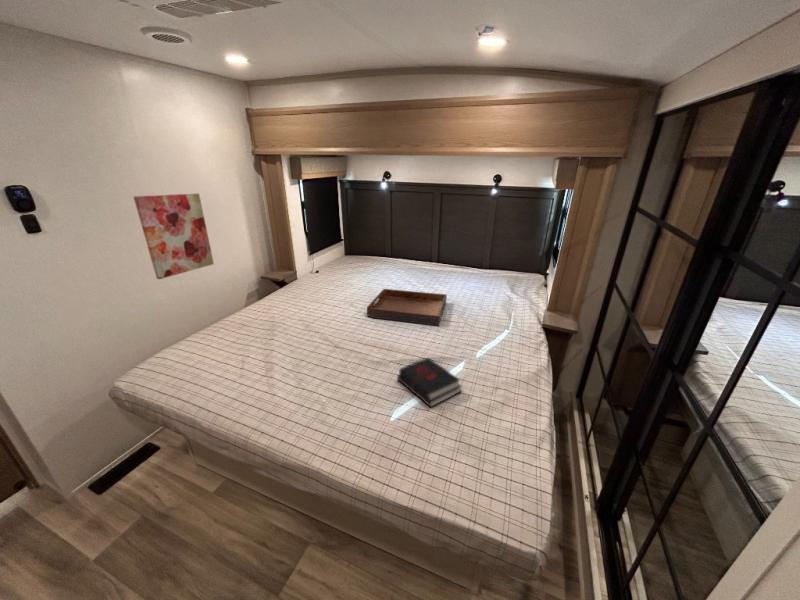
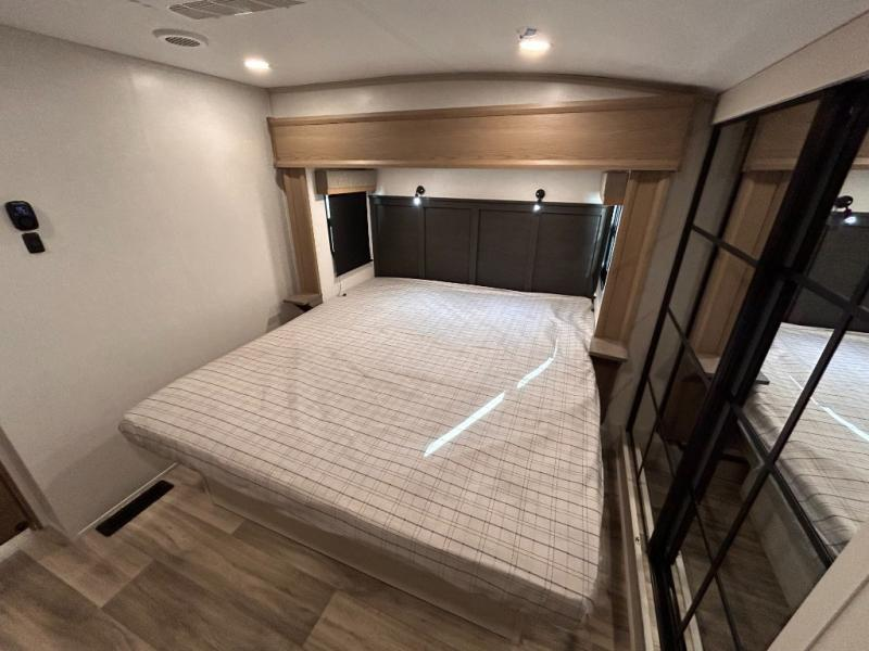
- hardback book (428, 379)
- serving tray (408, 305)
- wall art (178, 234)
